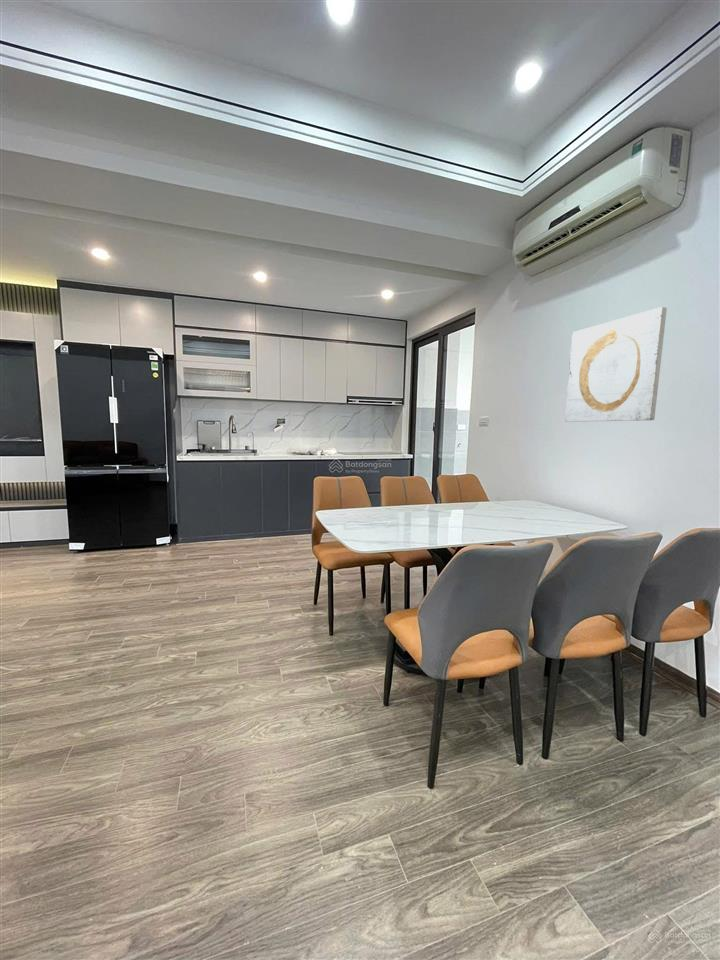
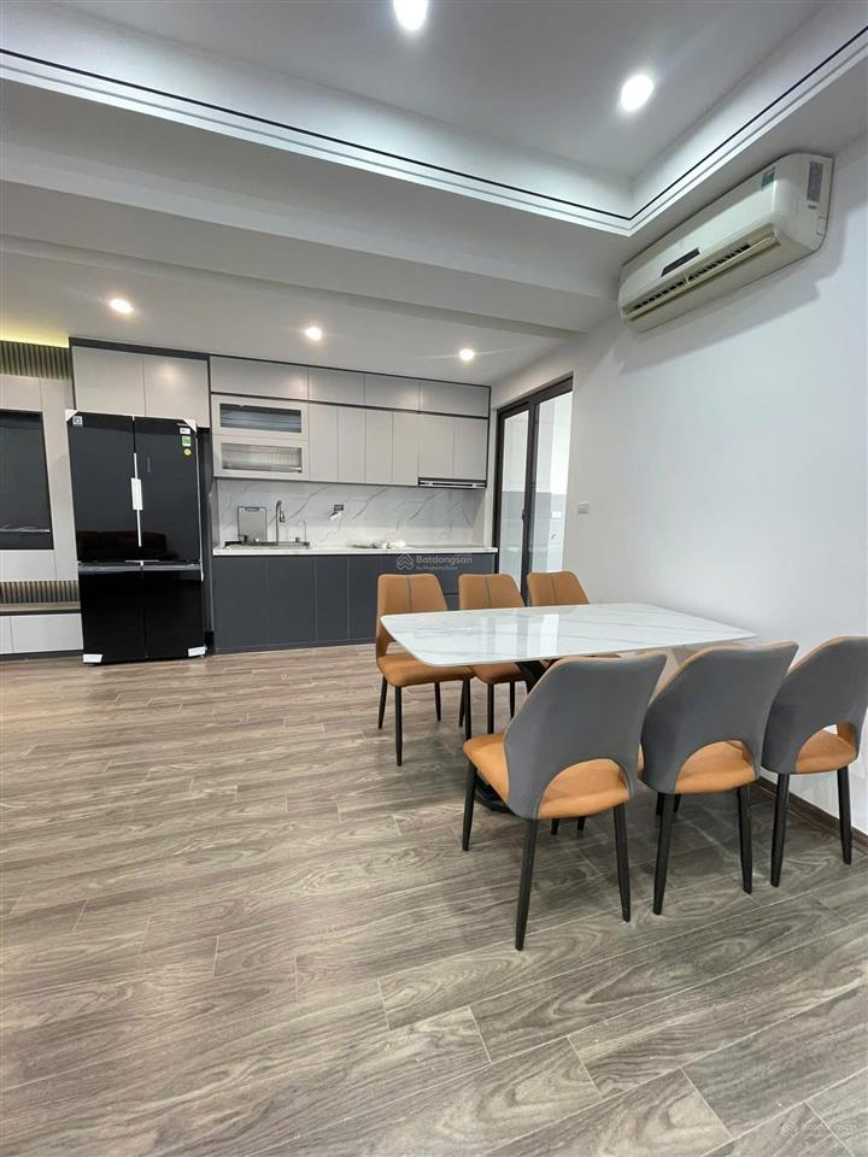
- wall art (609, 372)
